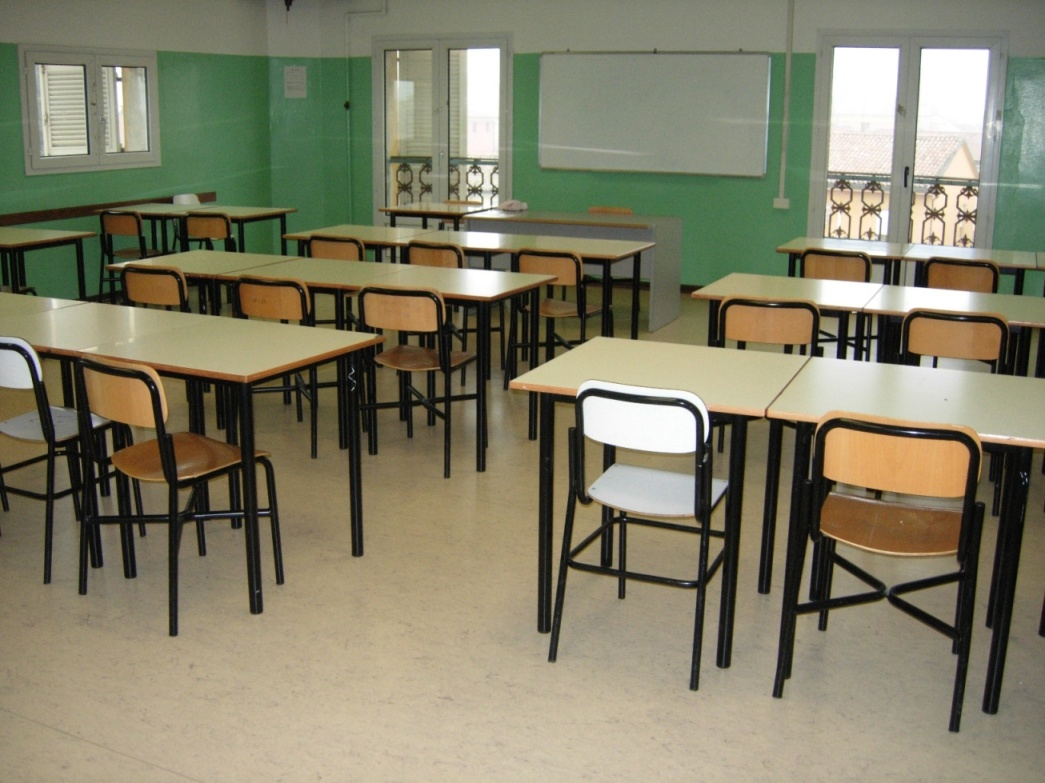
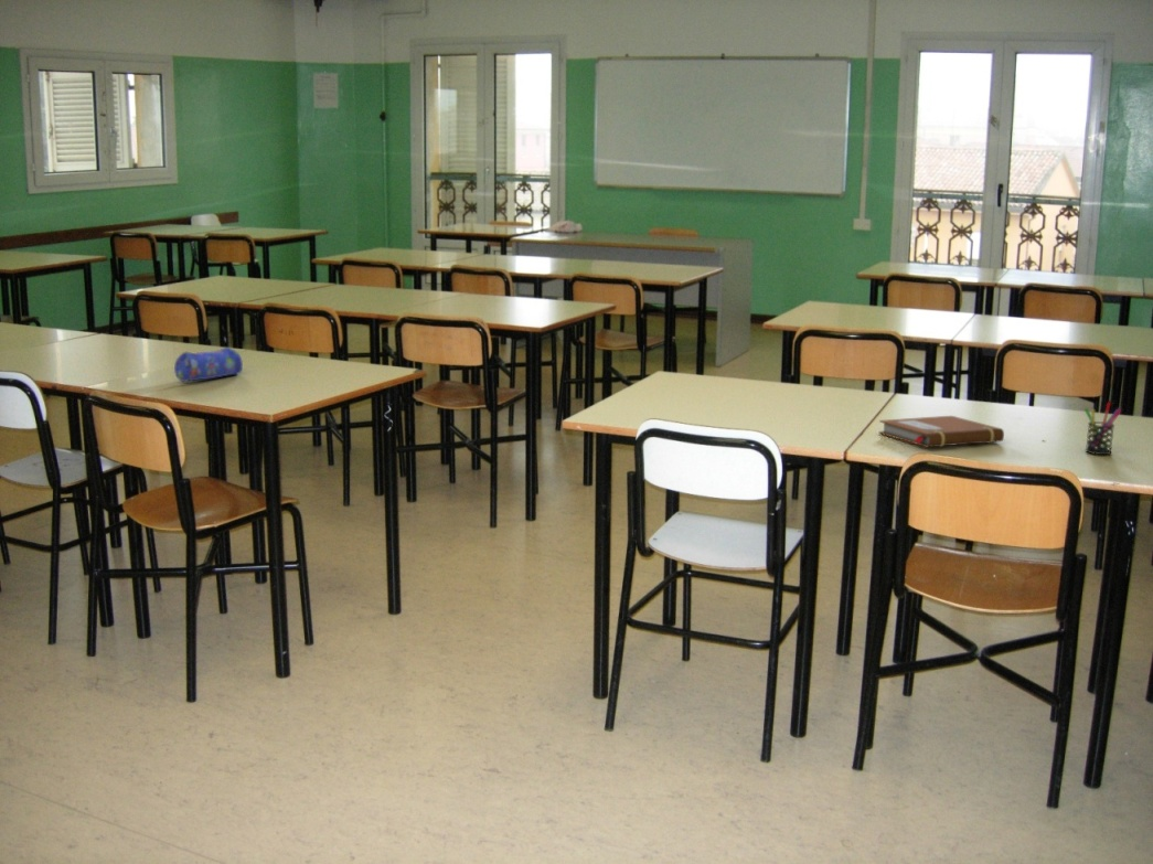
+ pen holder (1098, 427)
+ pencil case (207, 363)
+ notebook (939, 431)
